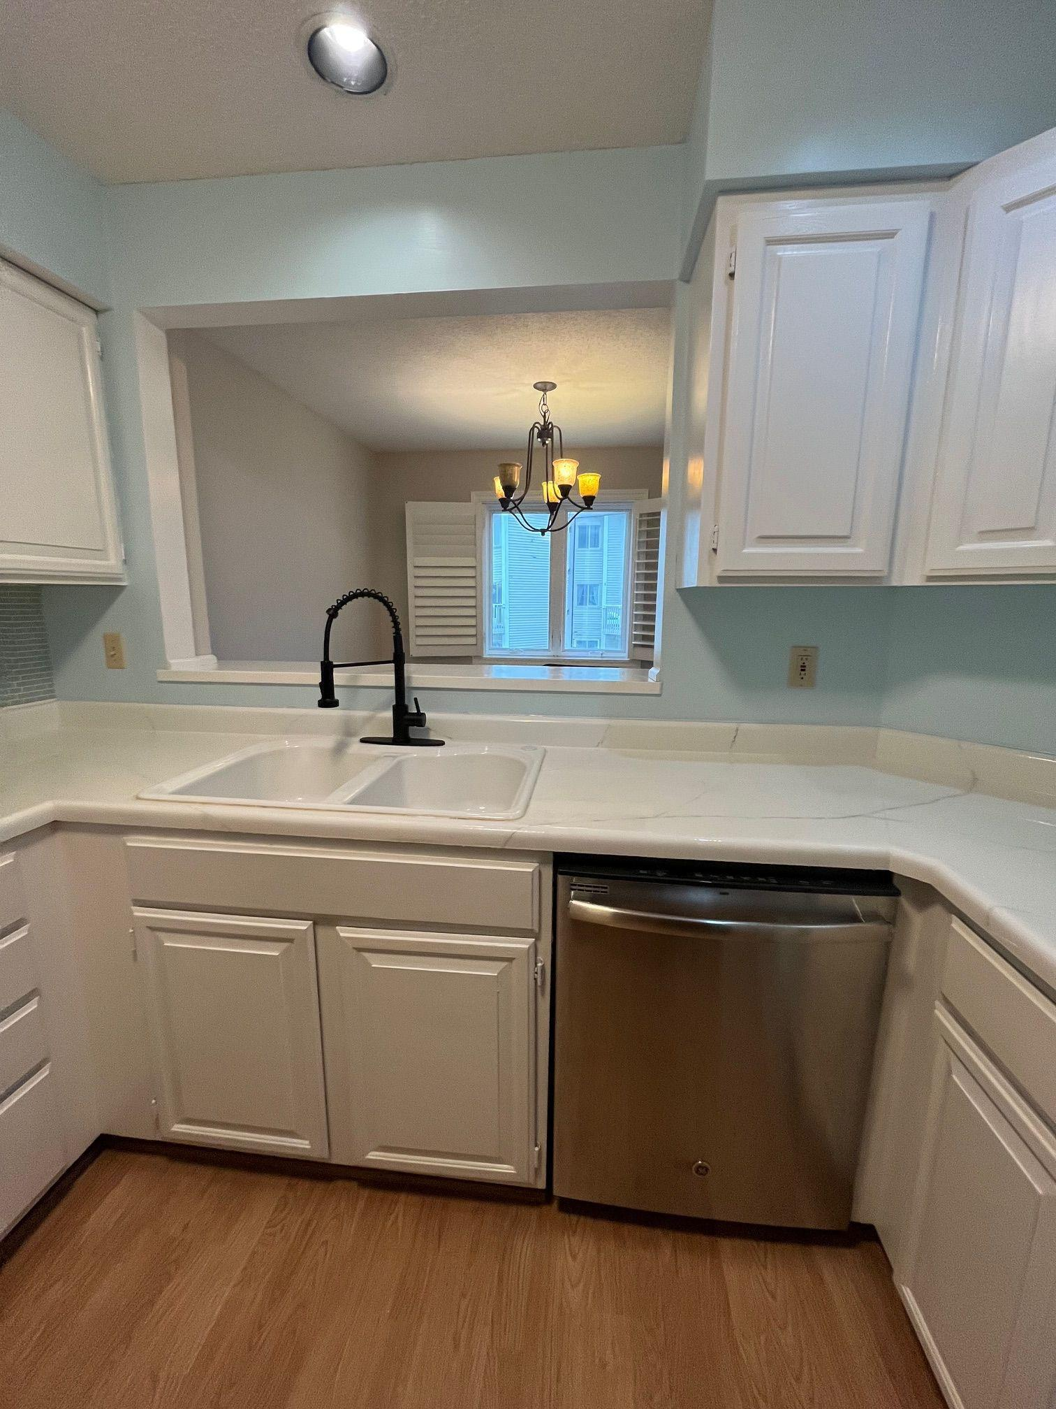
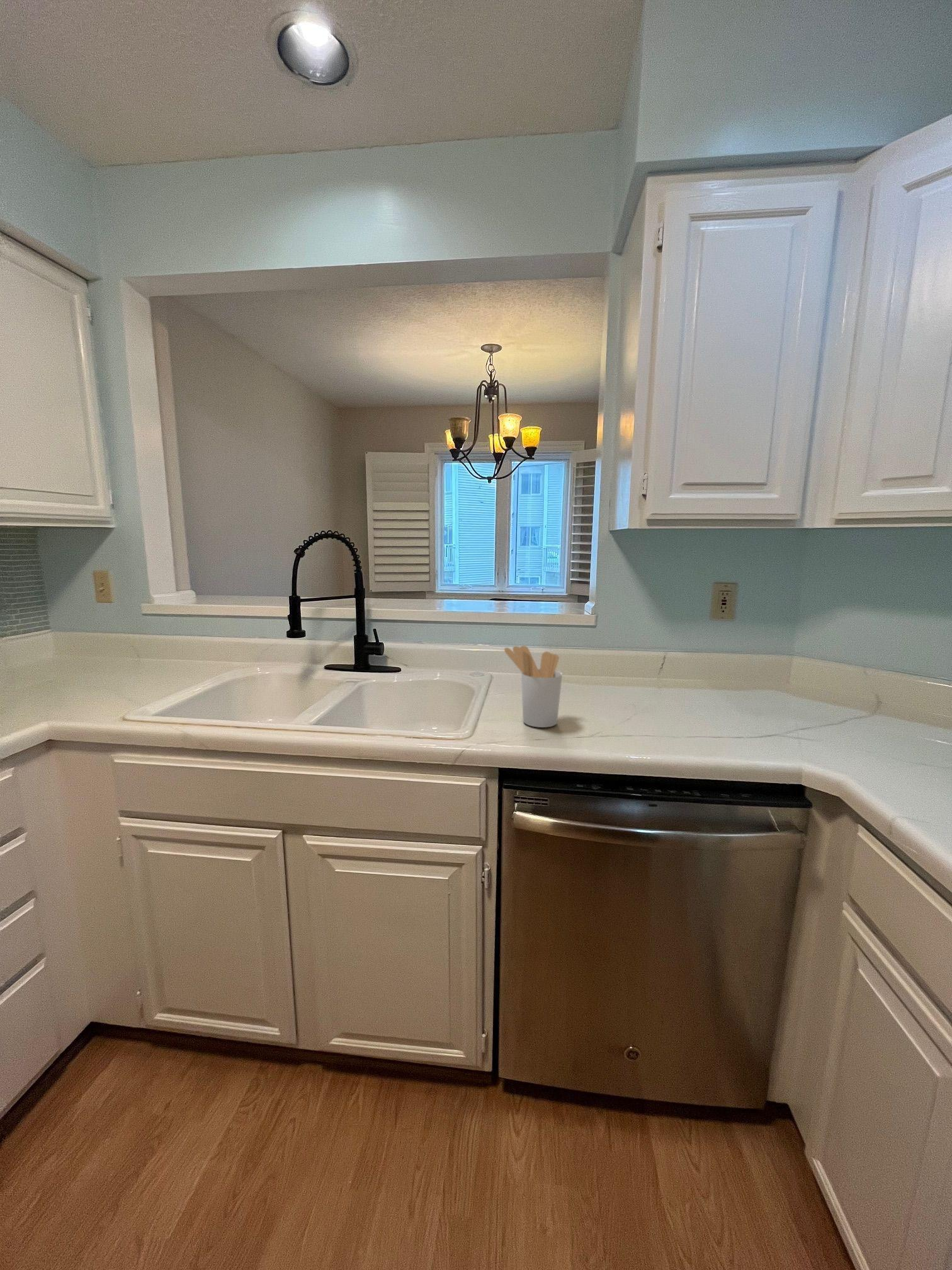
+ utensil holder (533, 684)
